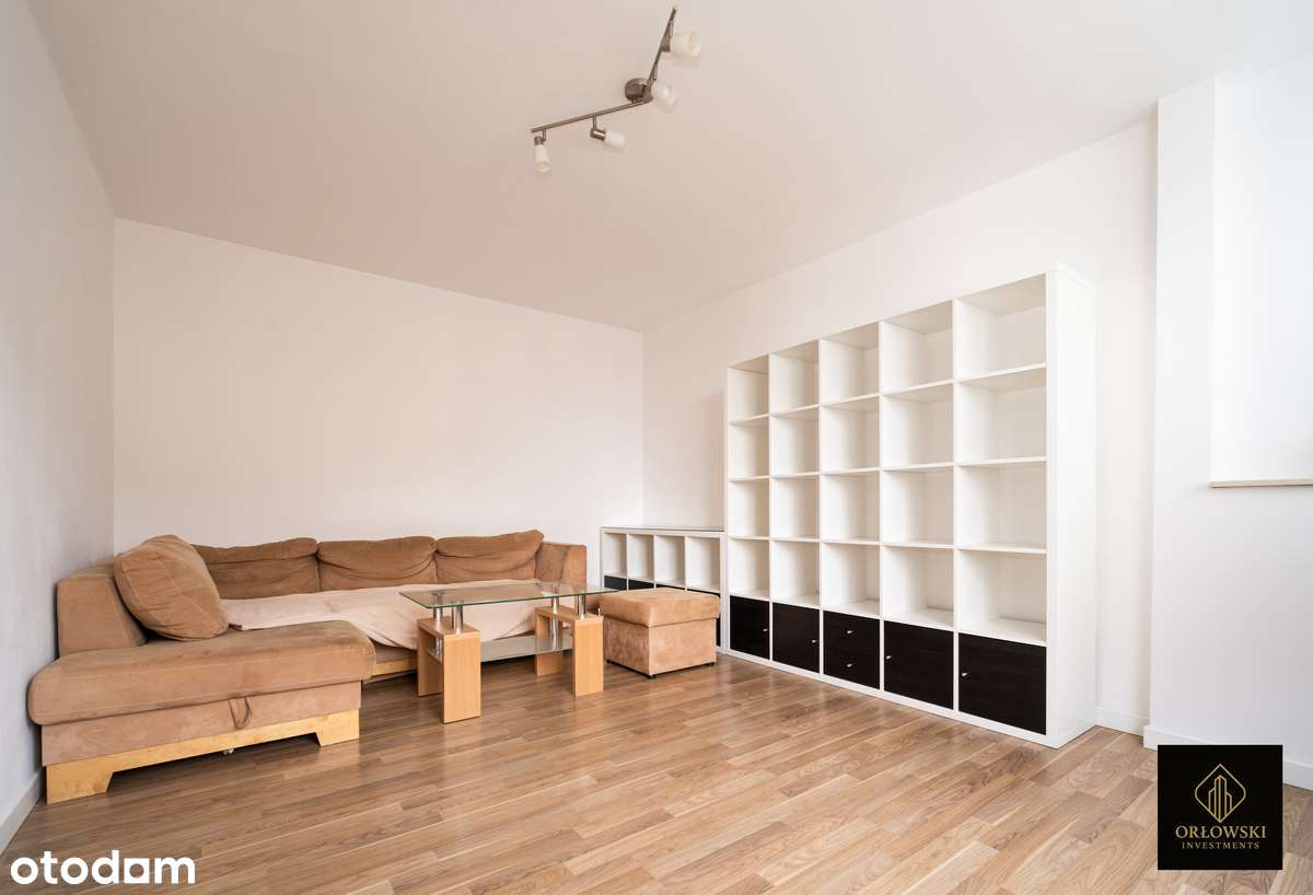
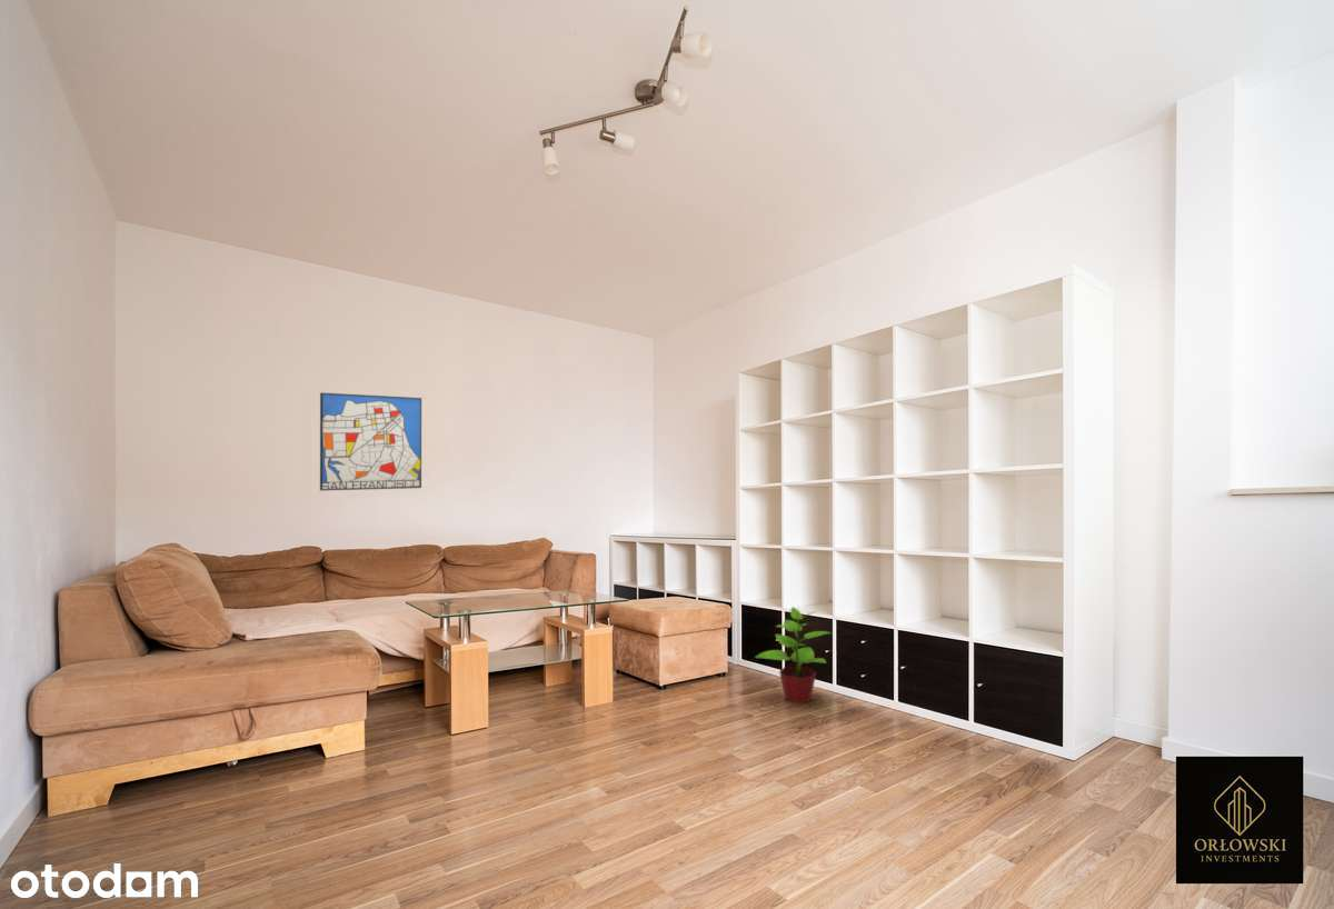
+ potted plant (799, 652)
+ wall art (372, 442)
